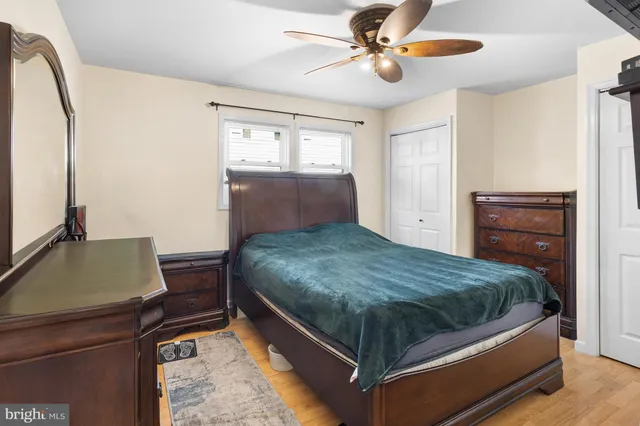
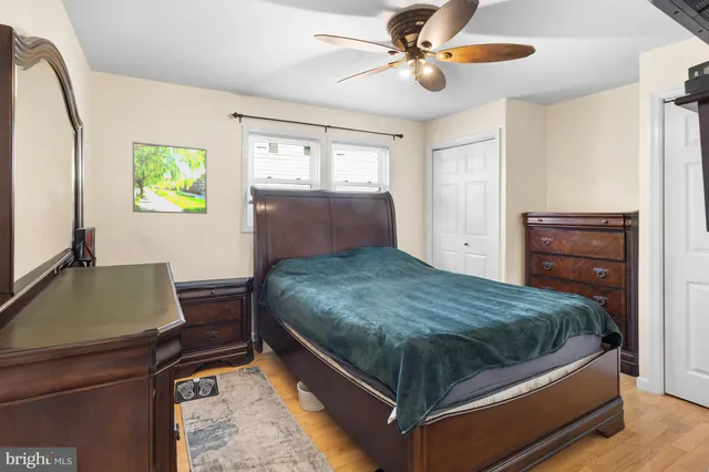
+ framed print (171, 178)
